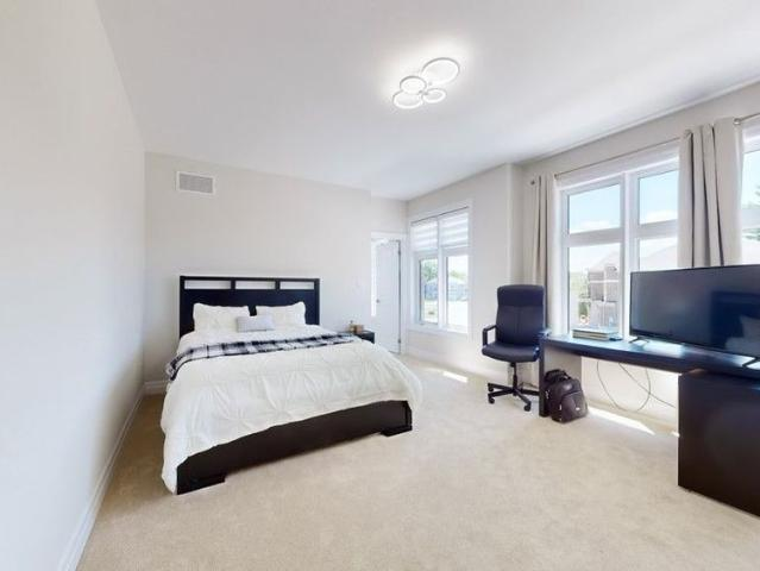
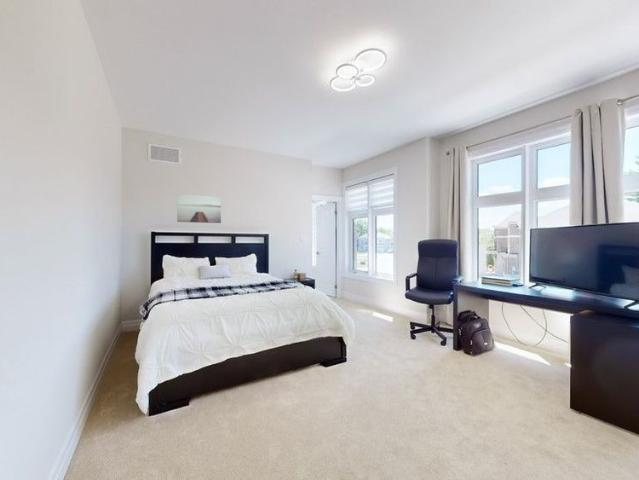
+ wall art (199, 209)
